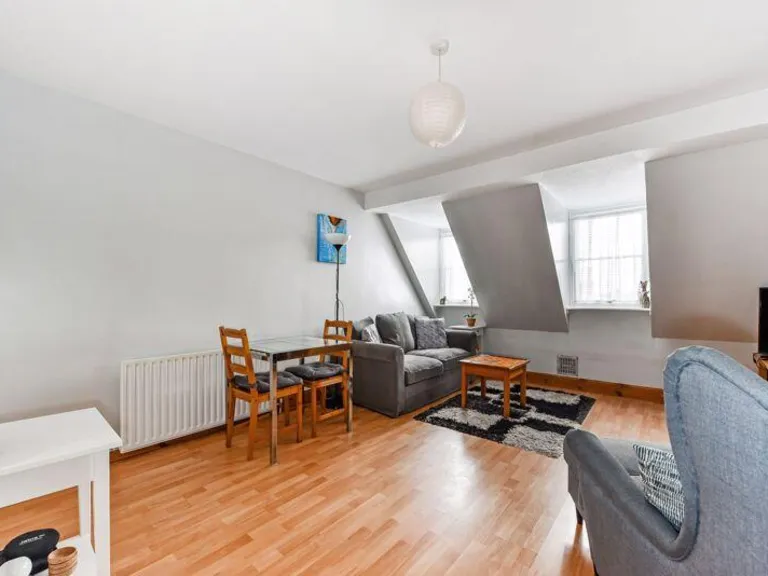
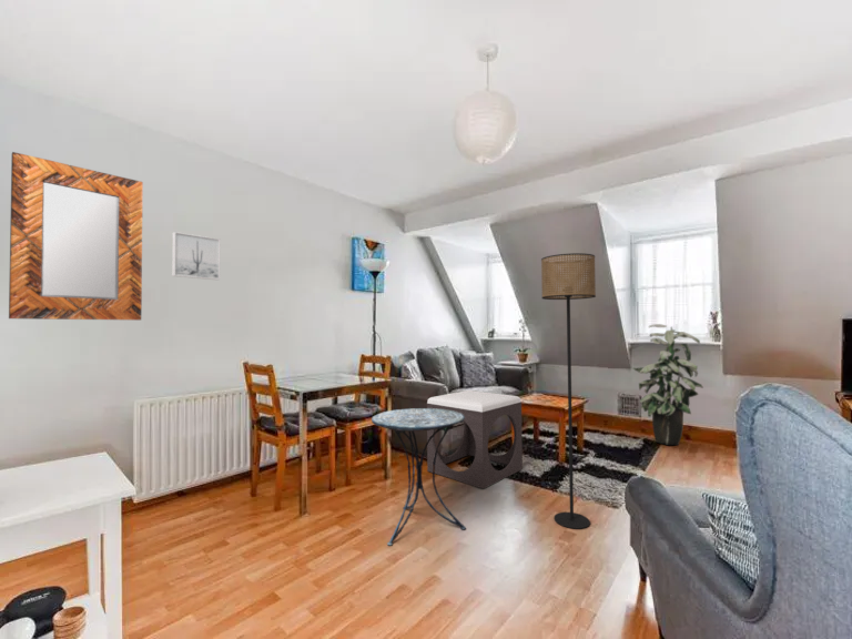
+ indoor plant (665, 384)
+ side table (418, 470)
+ home mirror (81, 243)
+ floor lamp (569, 388)
+ footstool (474, 433)
+ wall art (196, 256)
